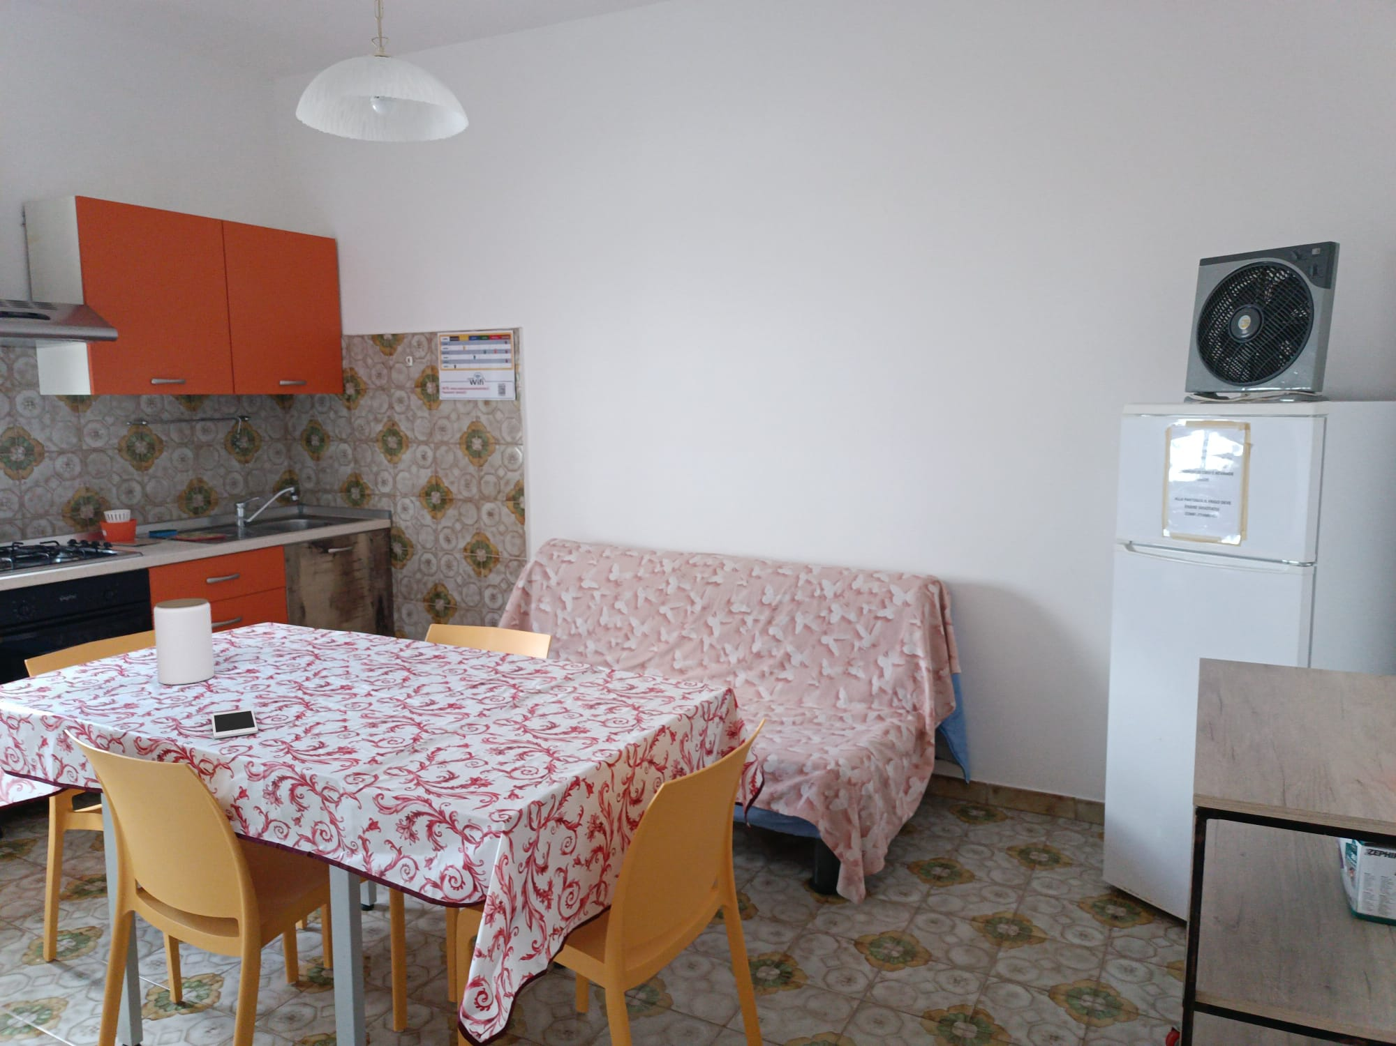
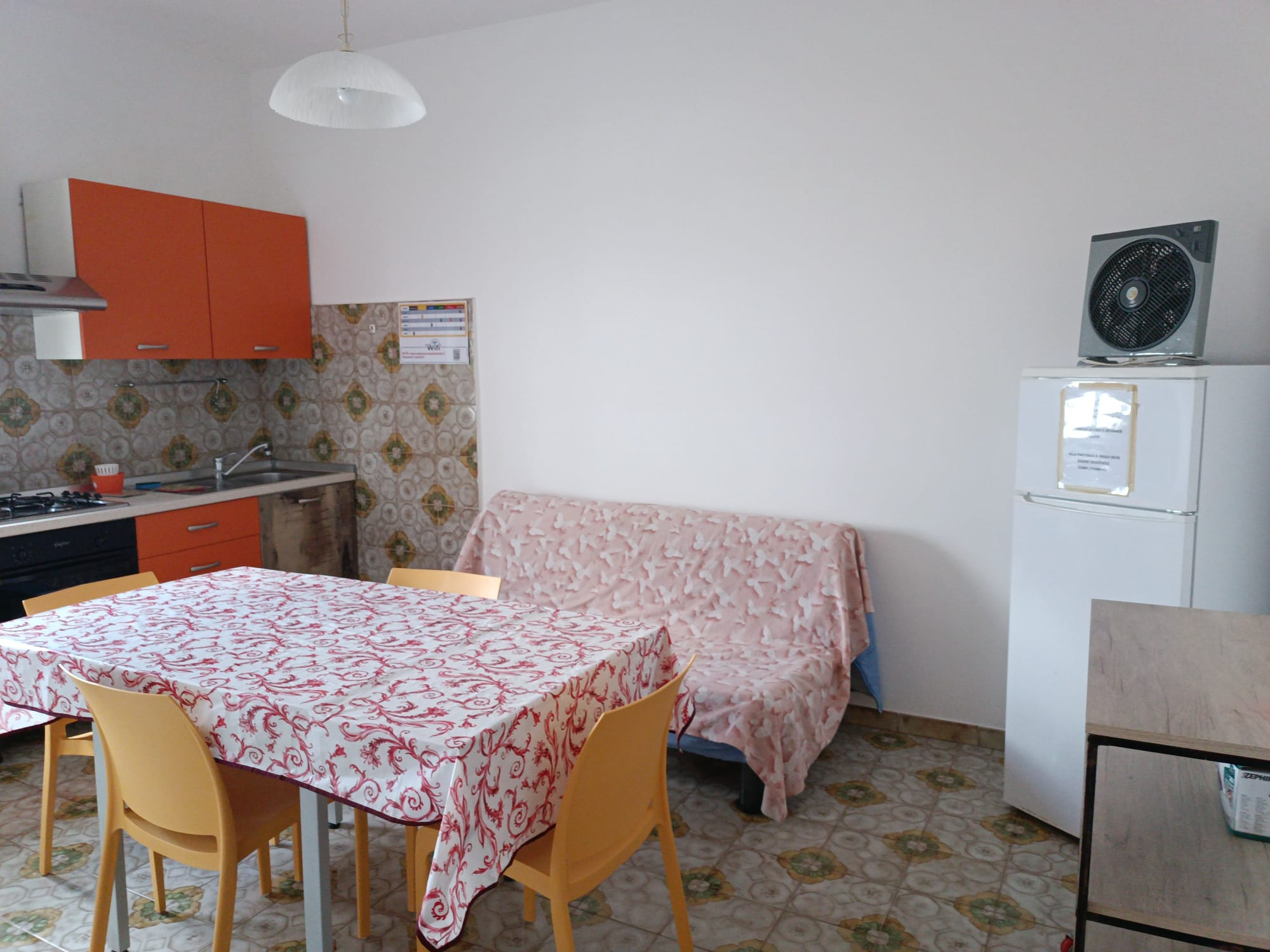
- cell phone (234, 723)
- jar (185, 641)
